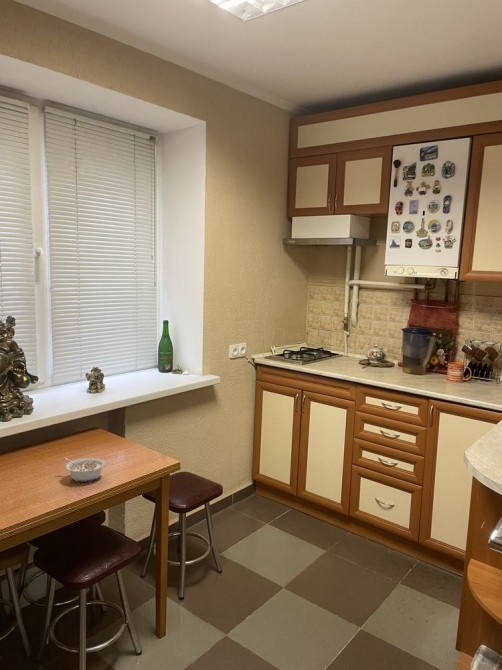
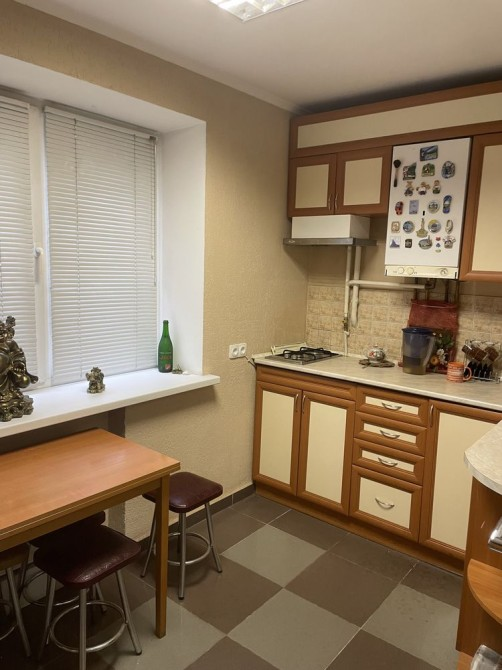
- legume (84, 469)
